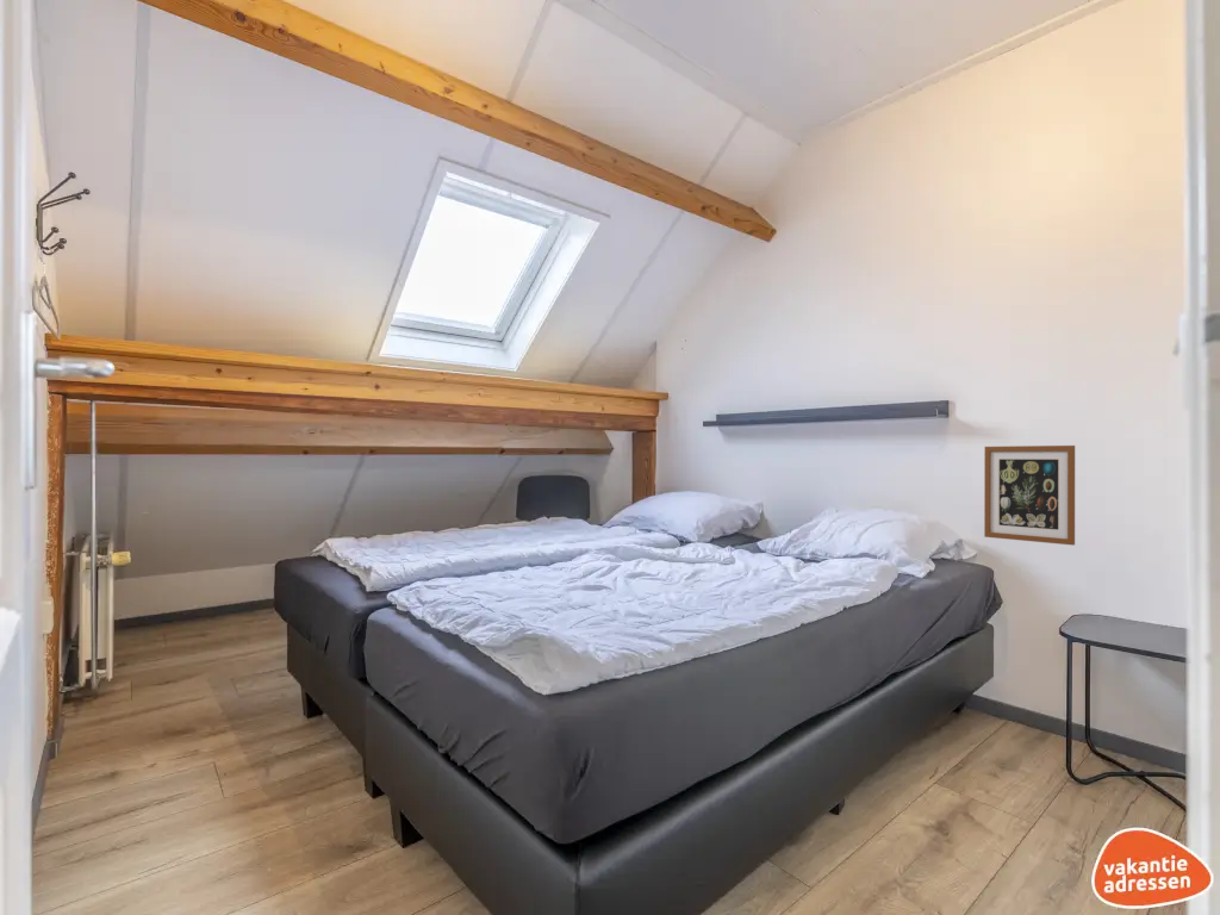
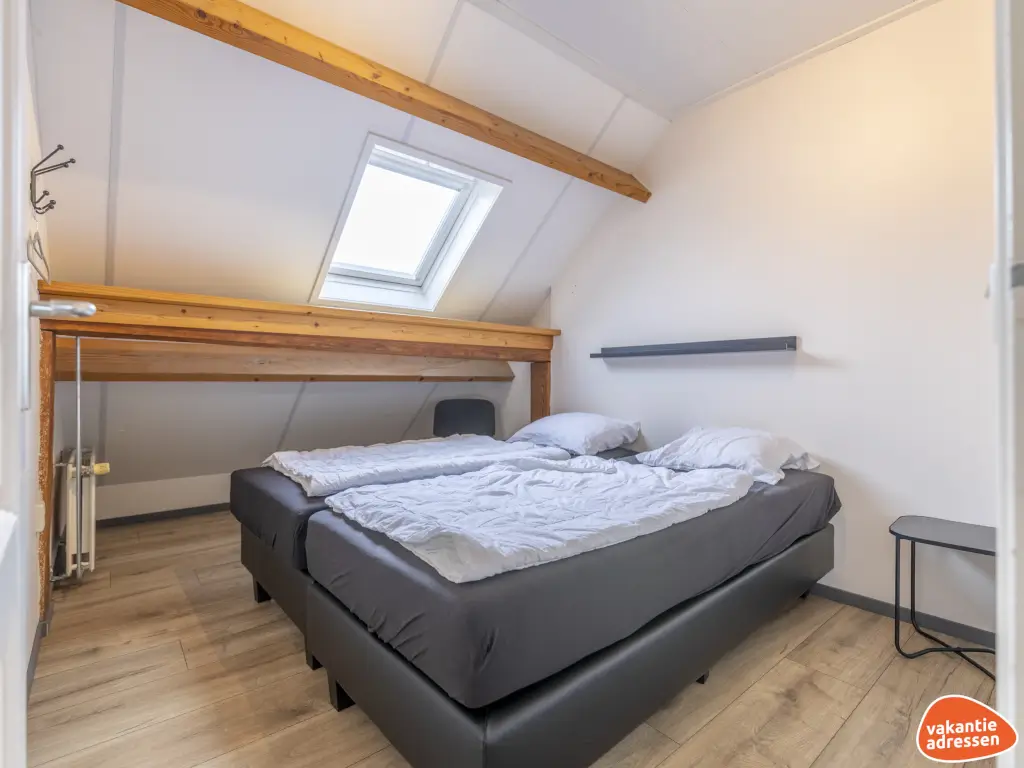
- wall art (1027, 493)
